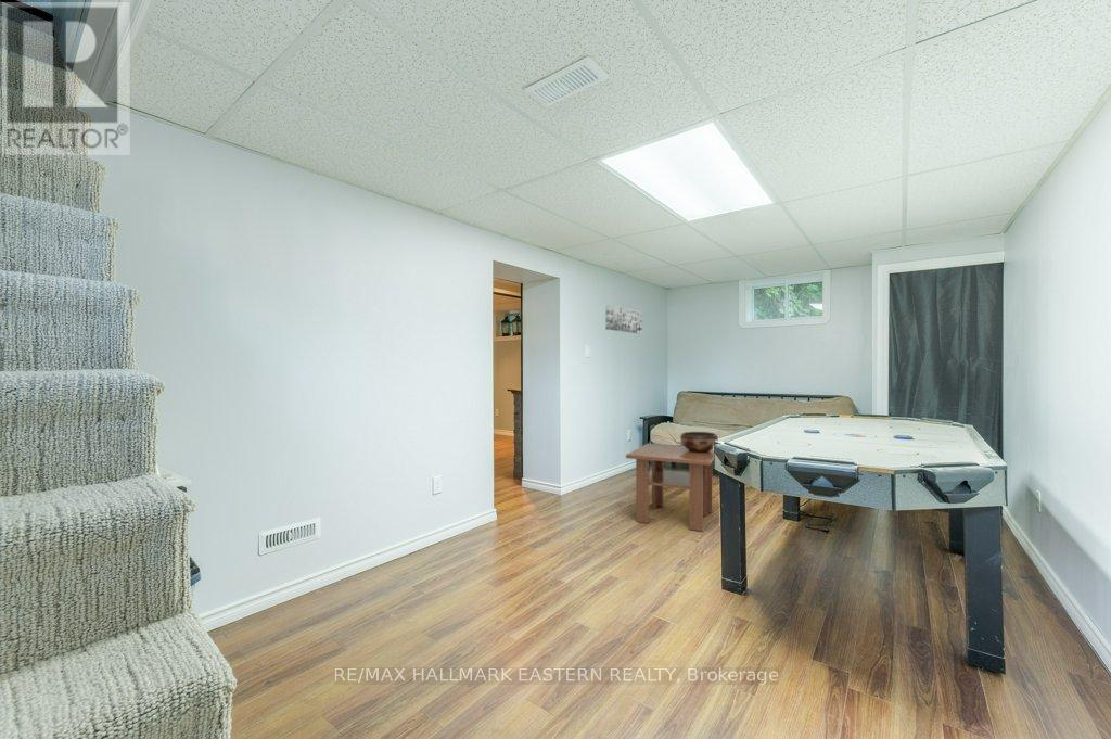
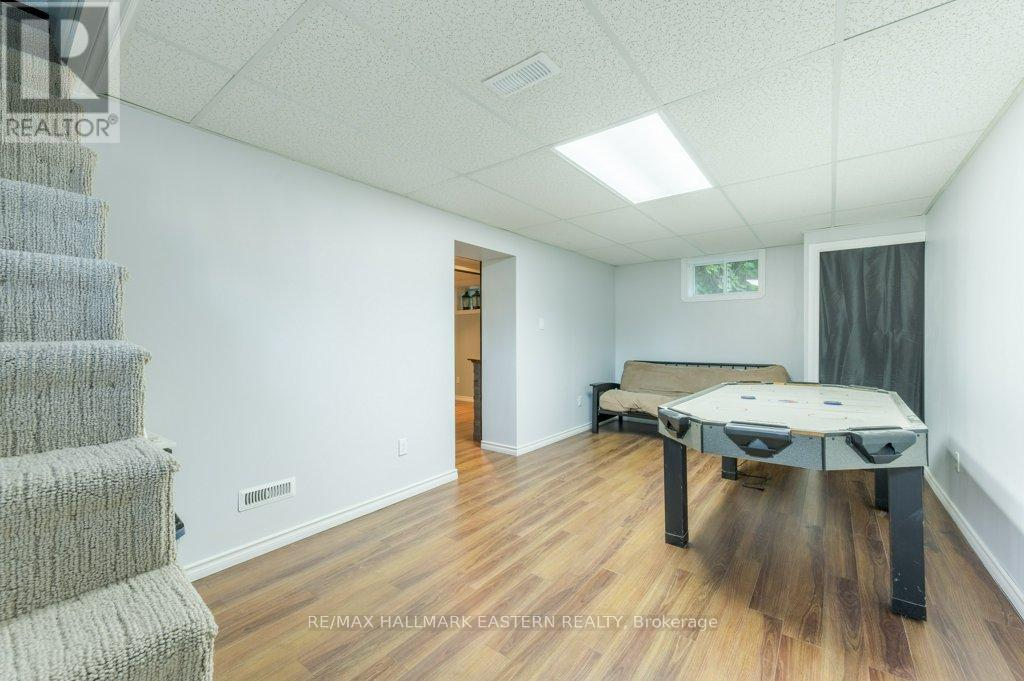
- decorative bowl (699, 442)
- wall art (625, 320)
- coffee table (675, 484)
